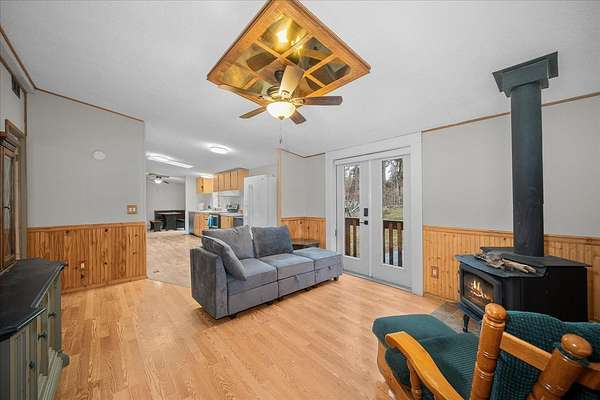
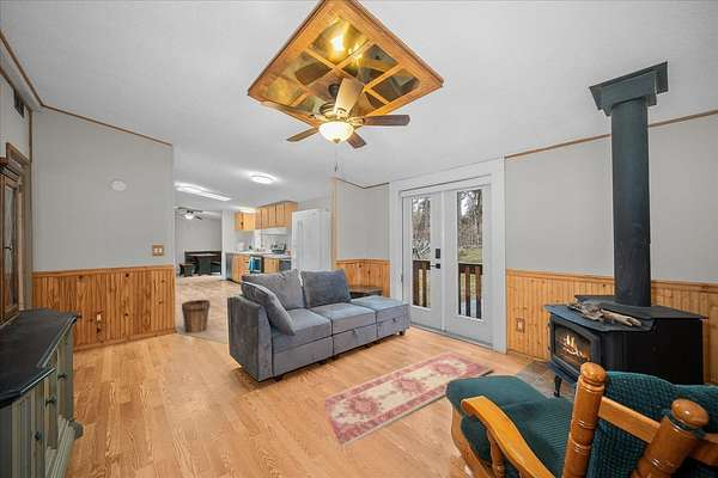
+ rug (408, 385)
+ bucket (195, 315)
